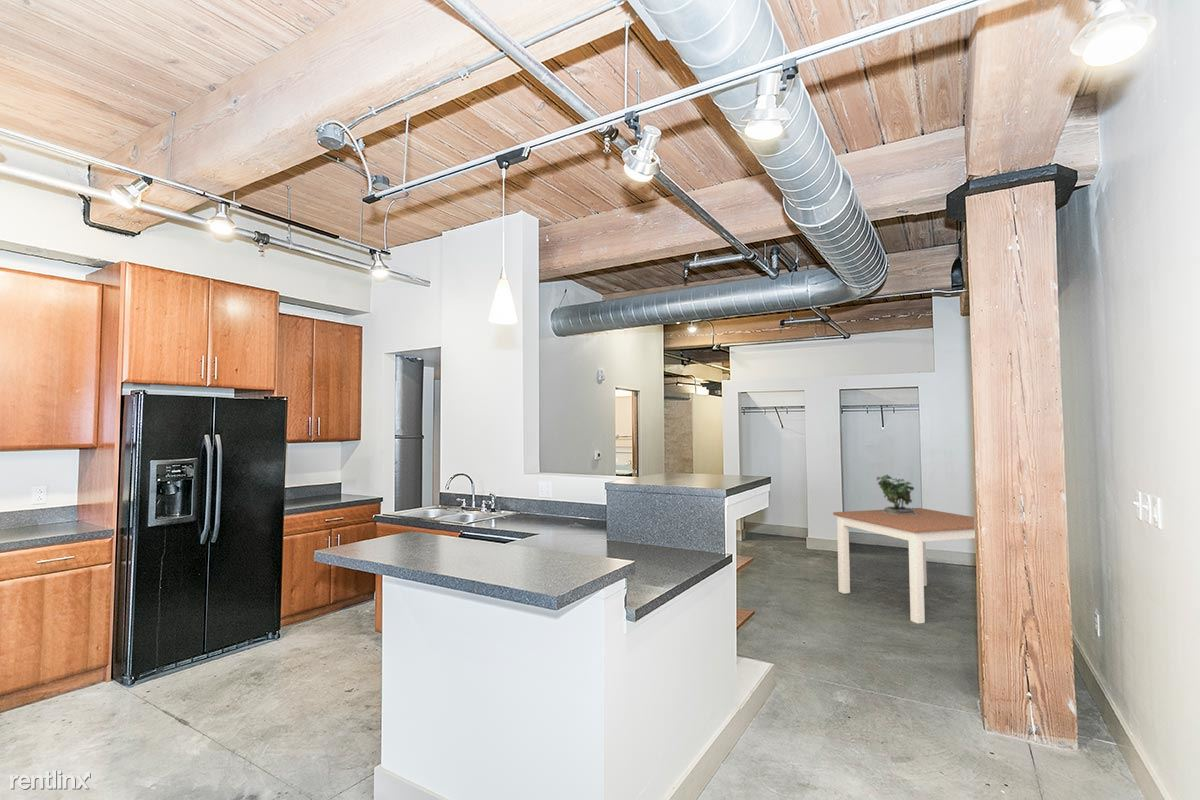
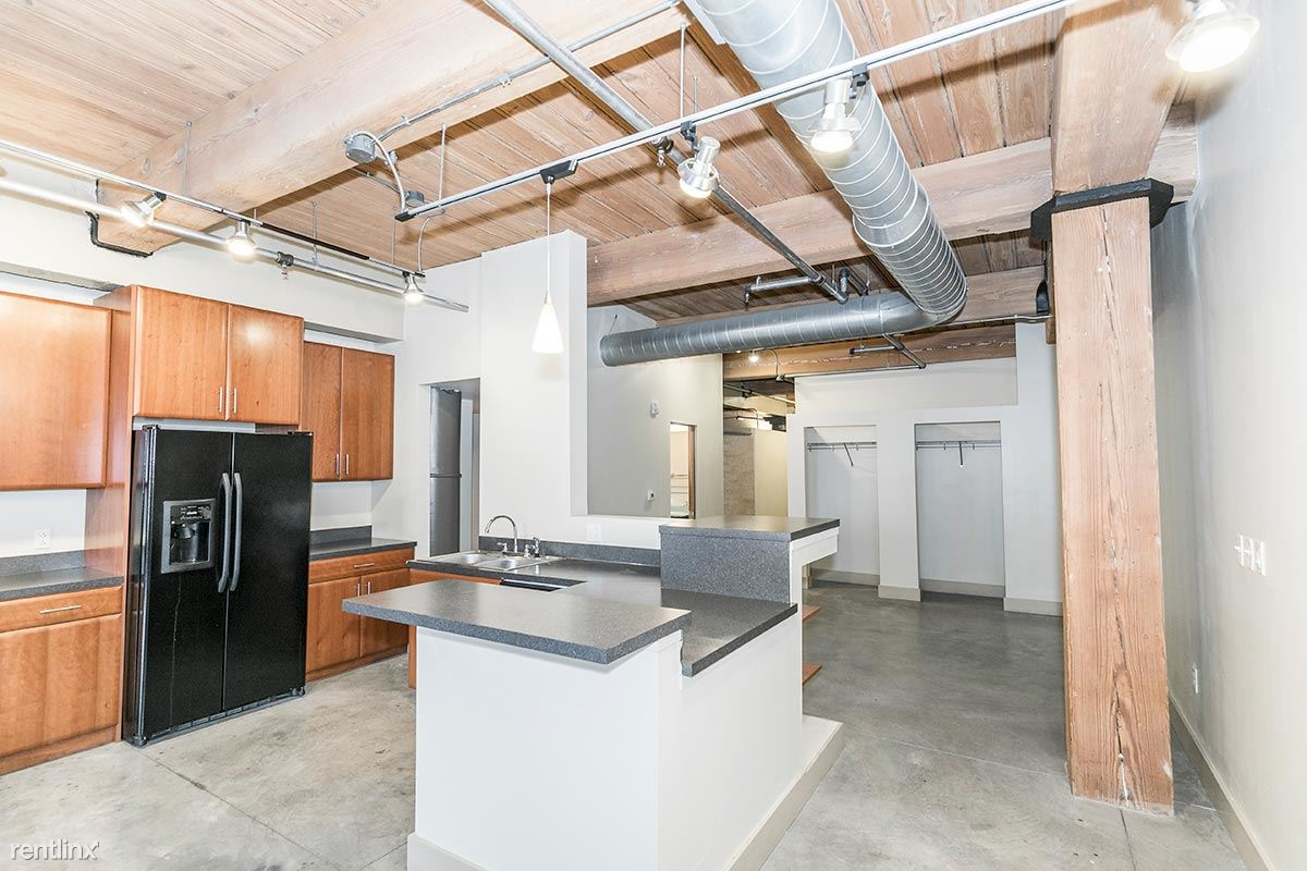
- dining table (918, 559)
- potted plant (895, 492)
